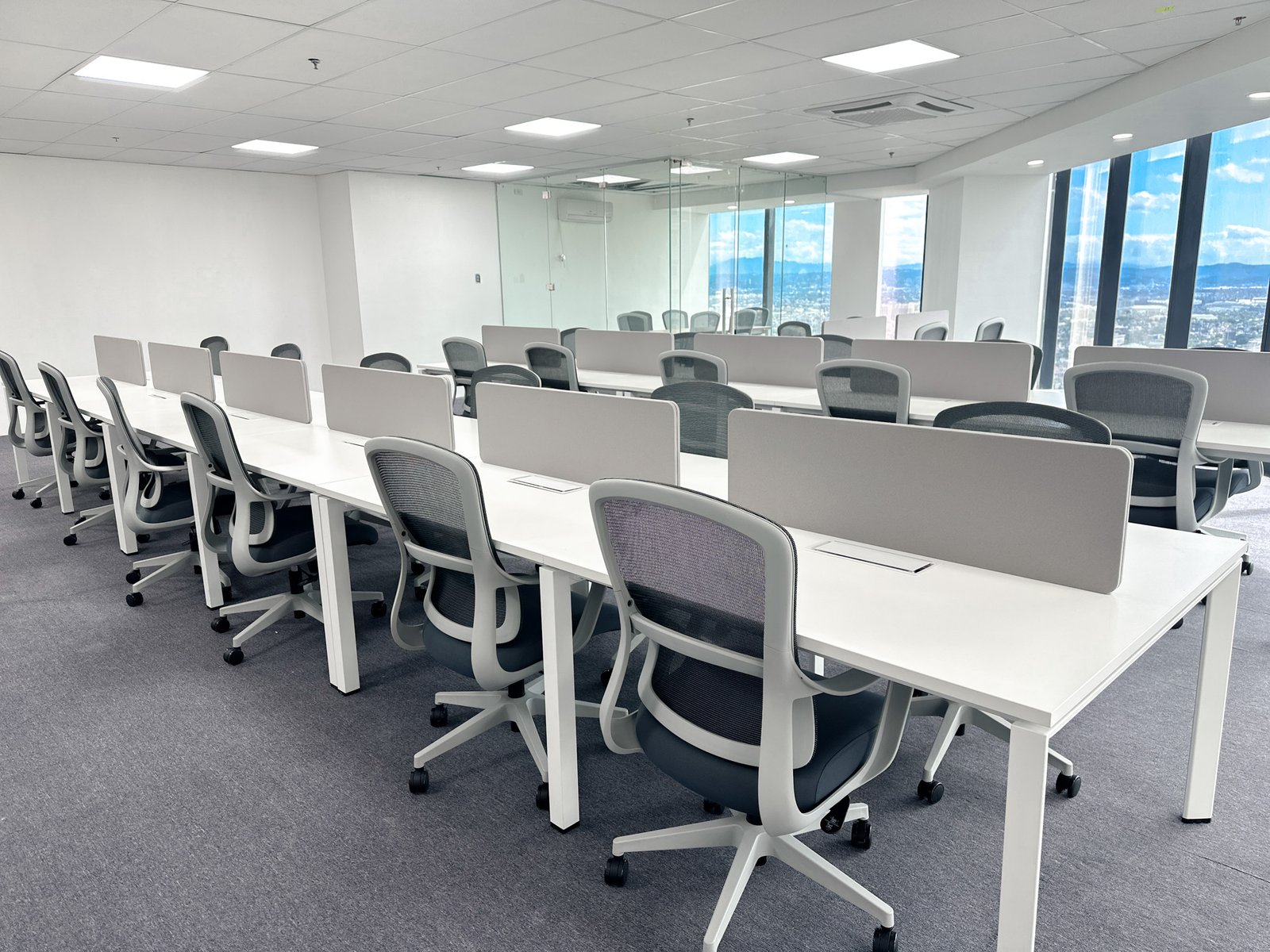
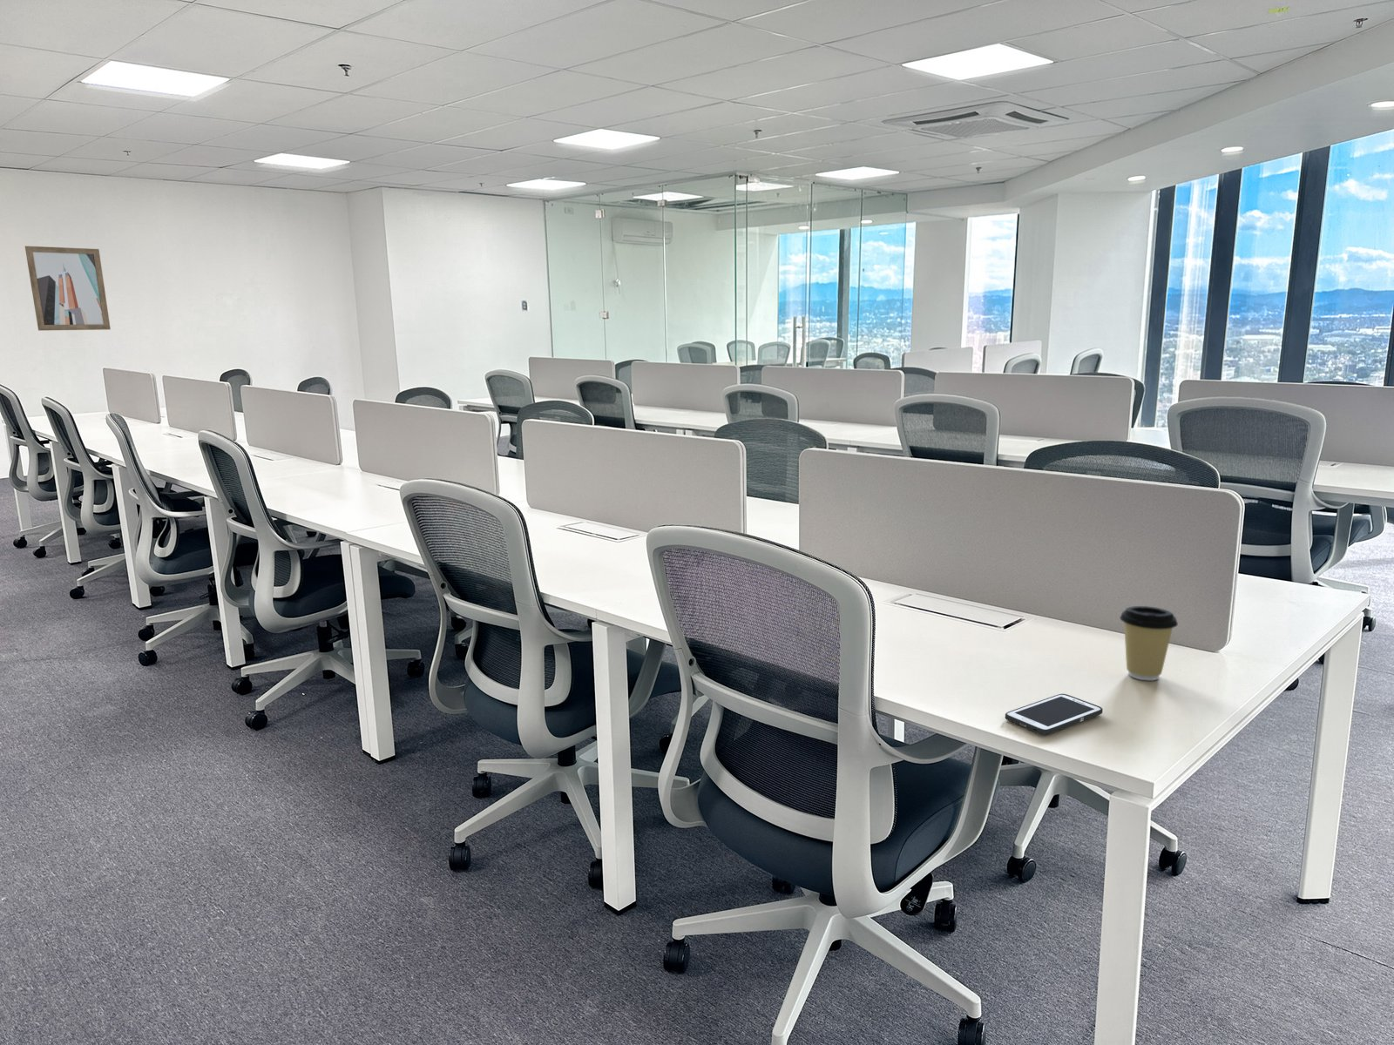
+ cell phone (1054, 713)
+ coffee cup (1147, 642)
+ wall art (69, 289)
